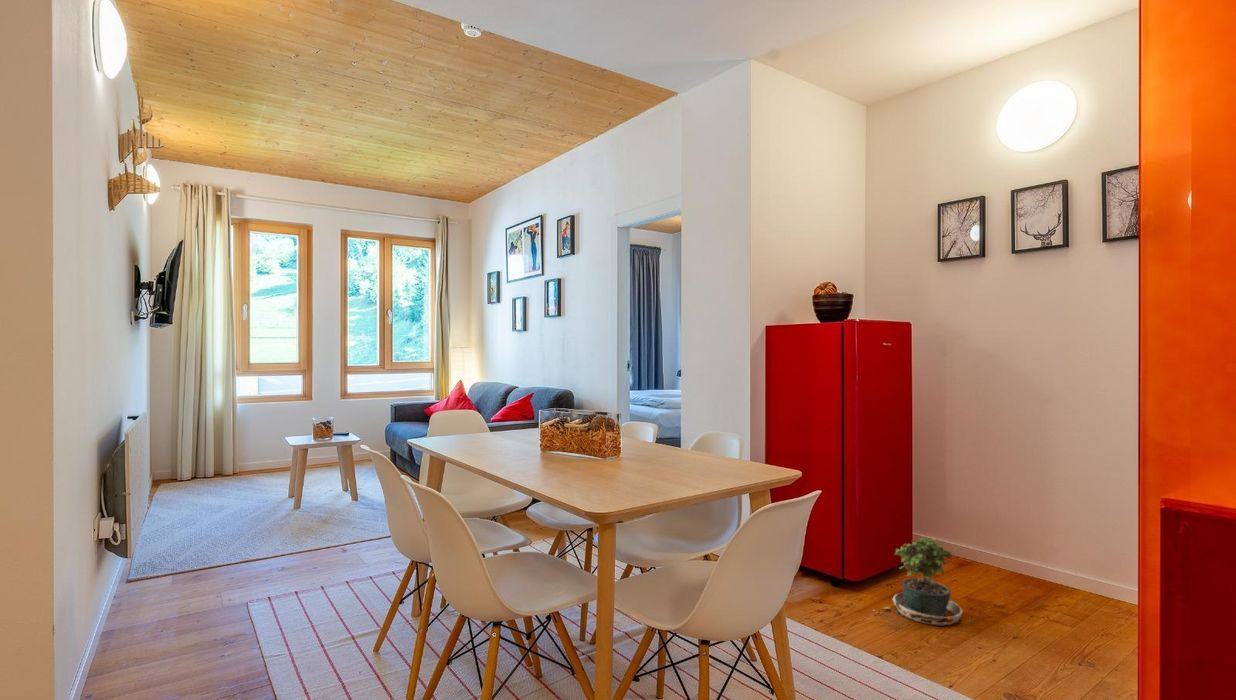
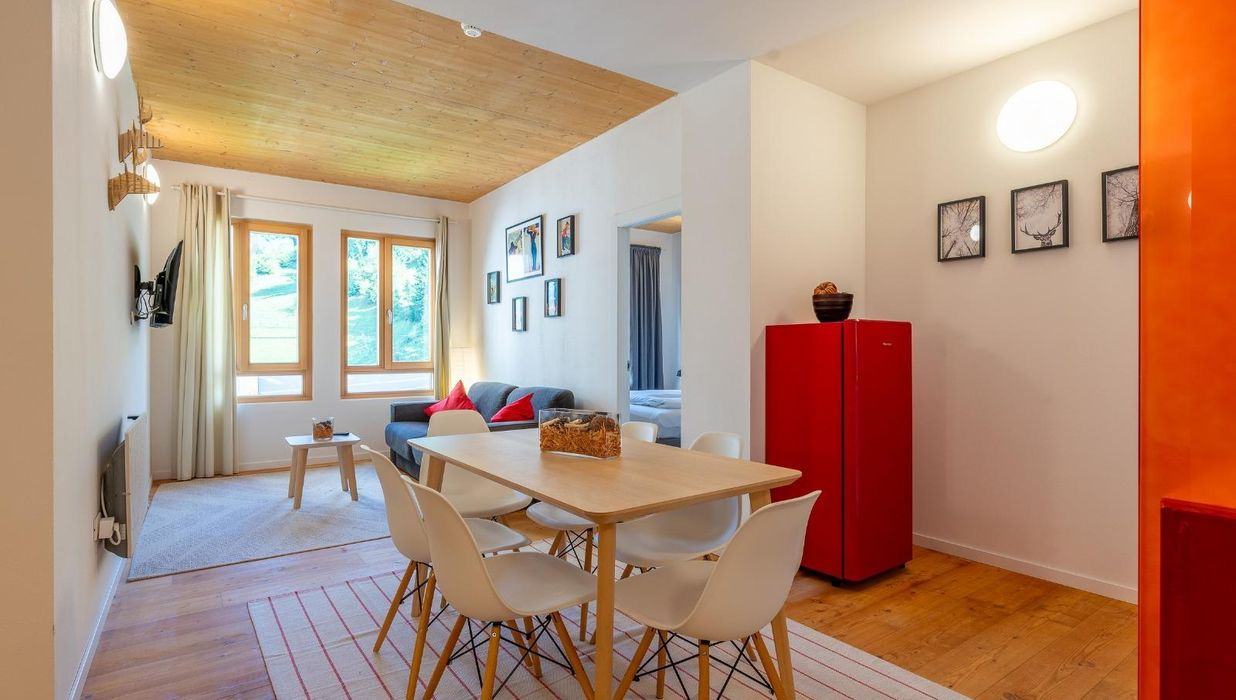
- potted plant (922, 575)
